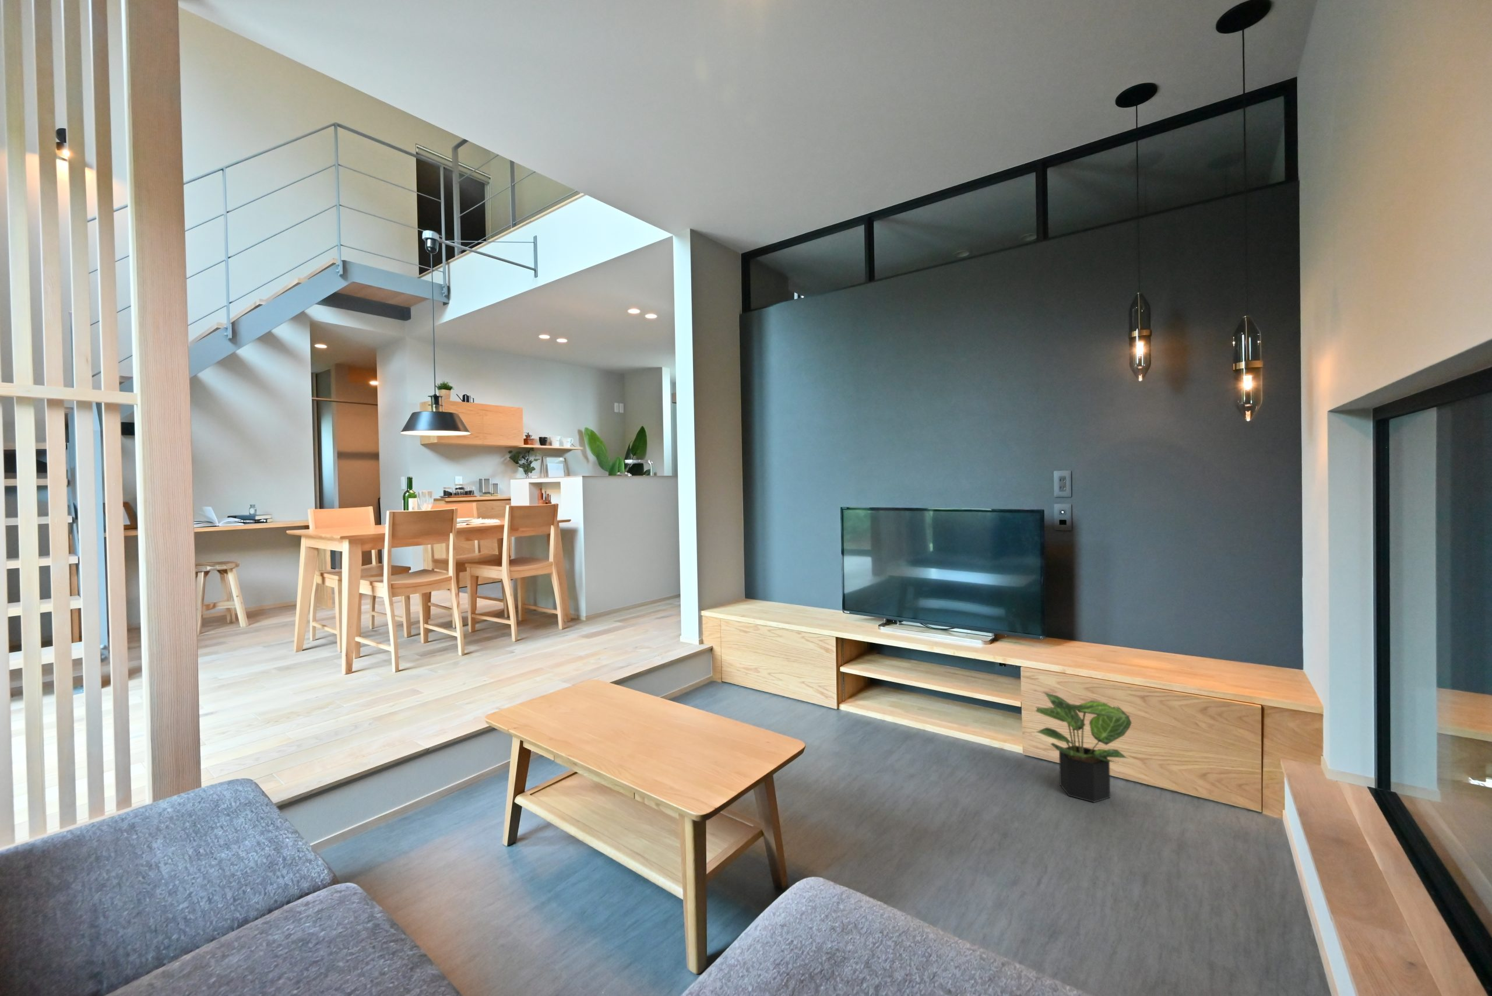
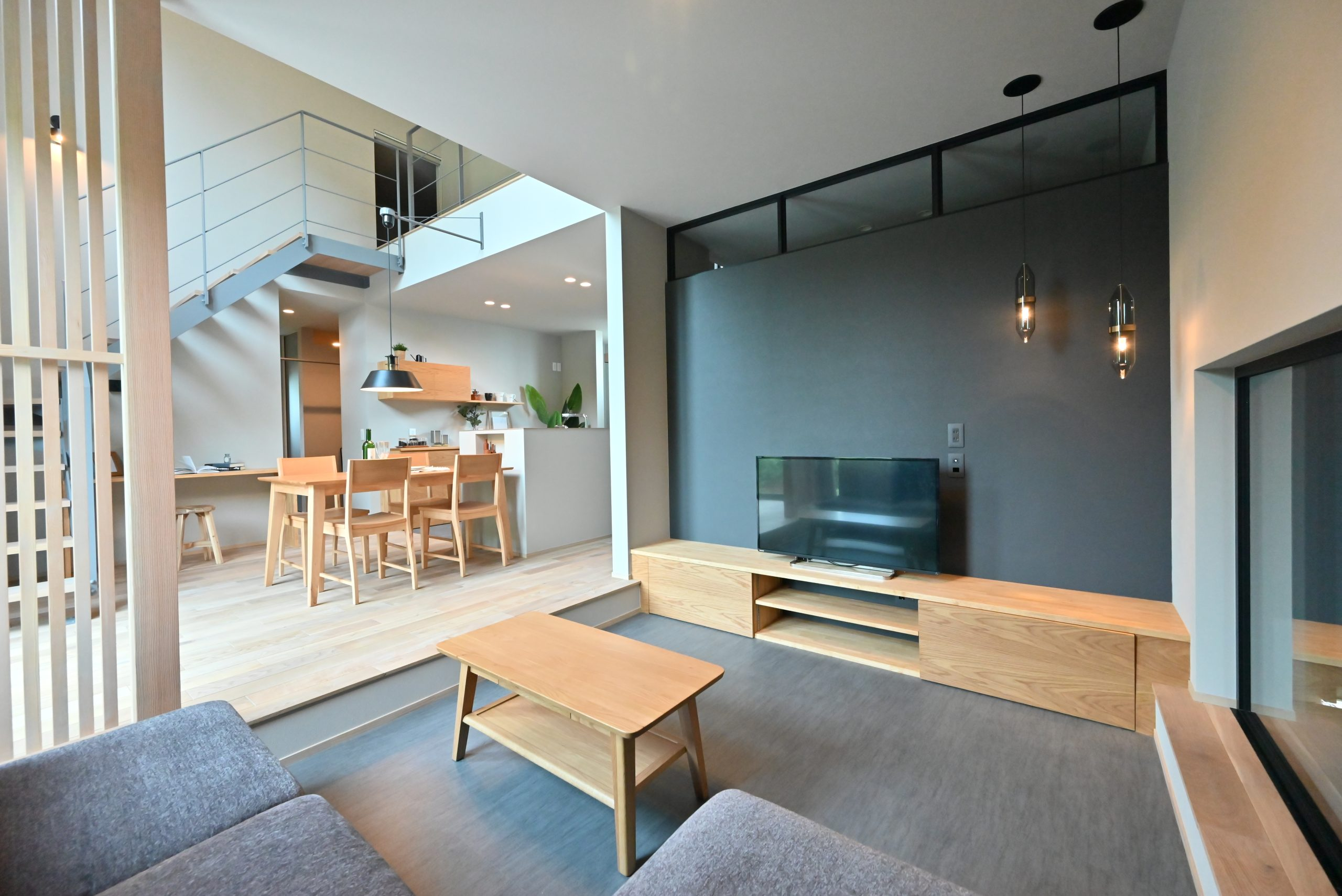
- potted plant (1075, 739)
